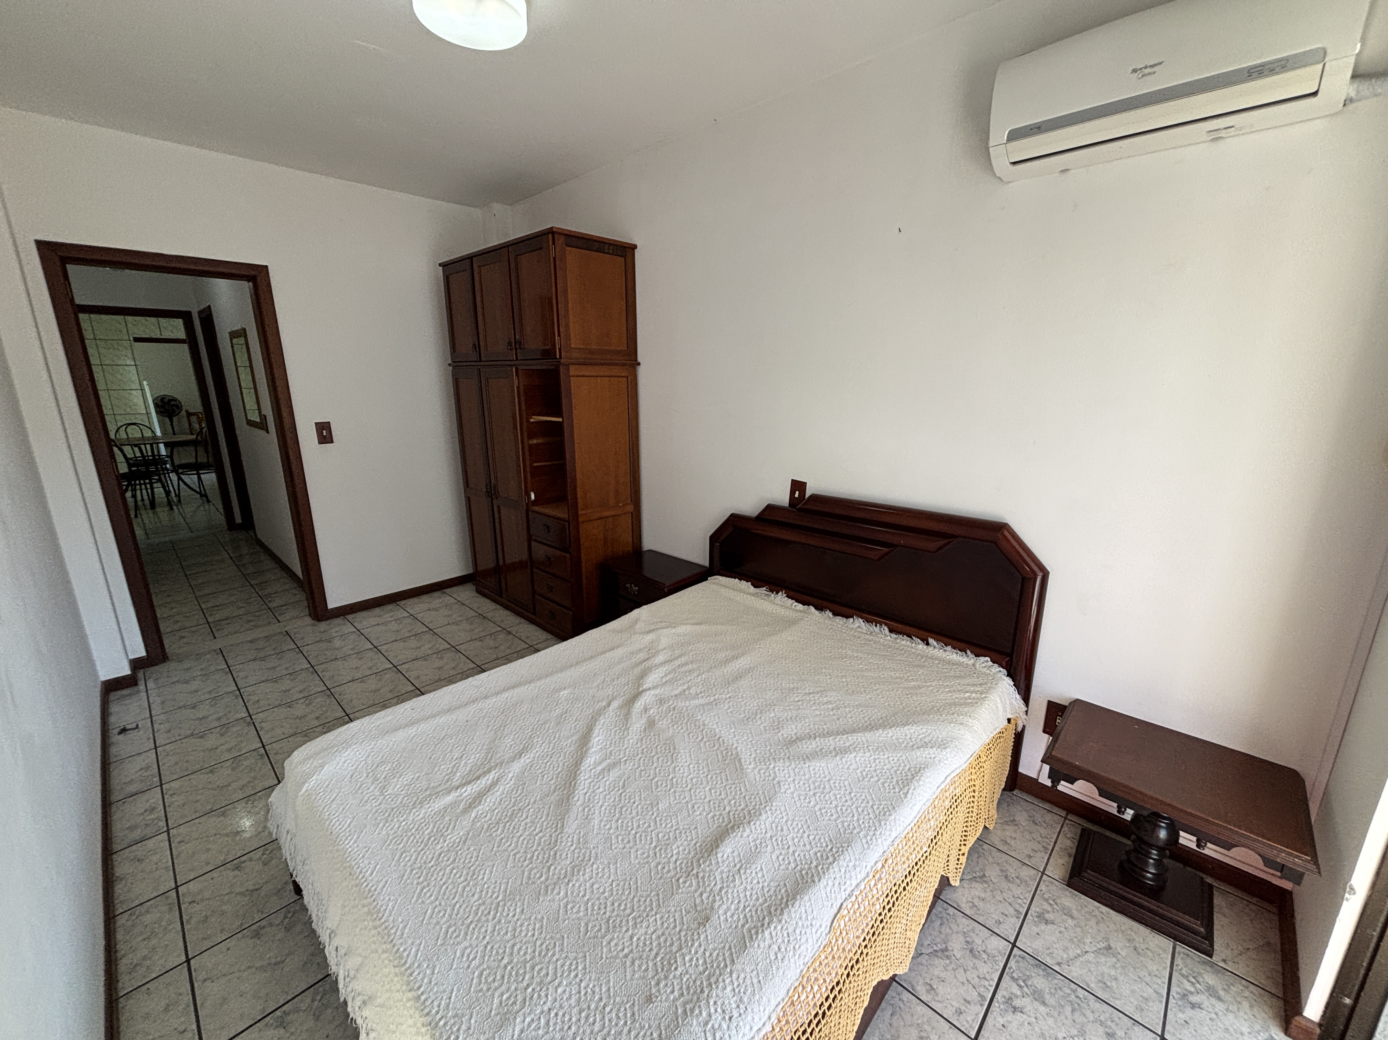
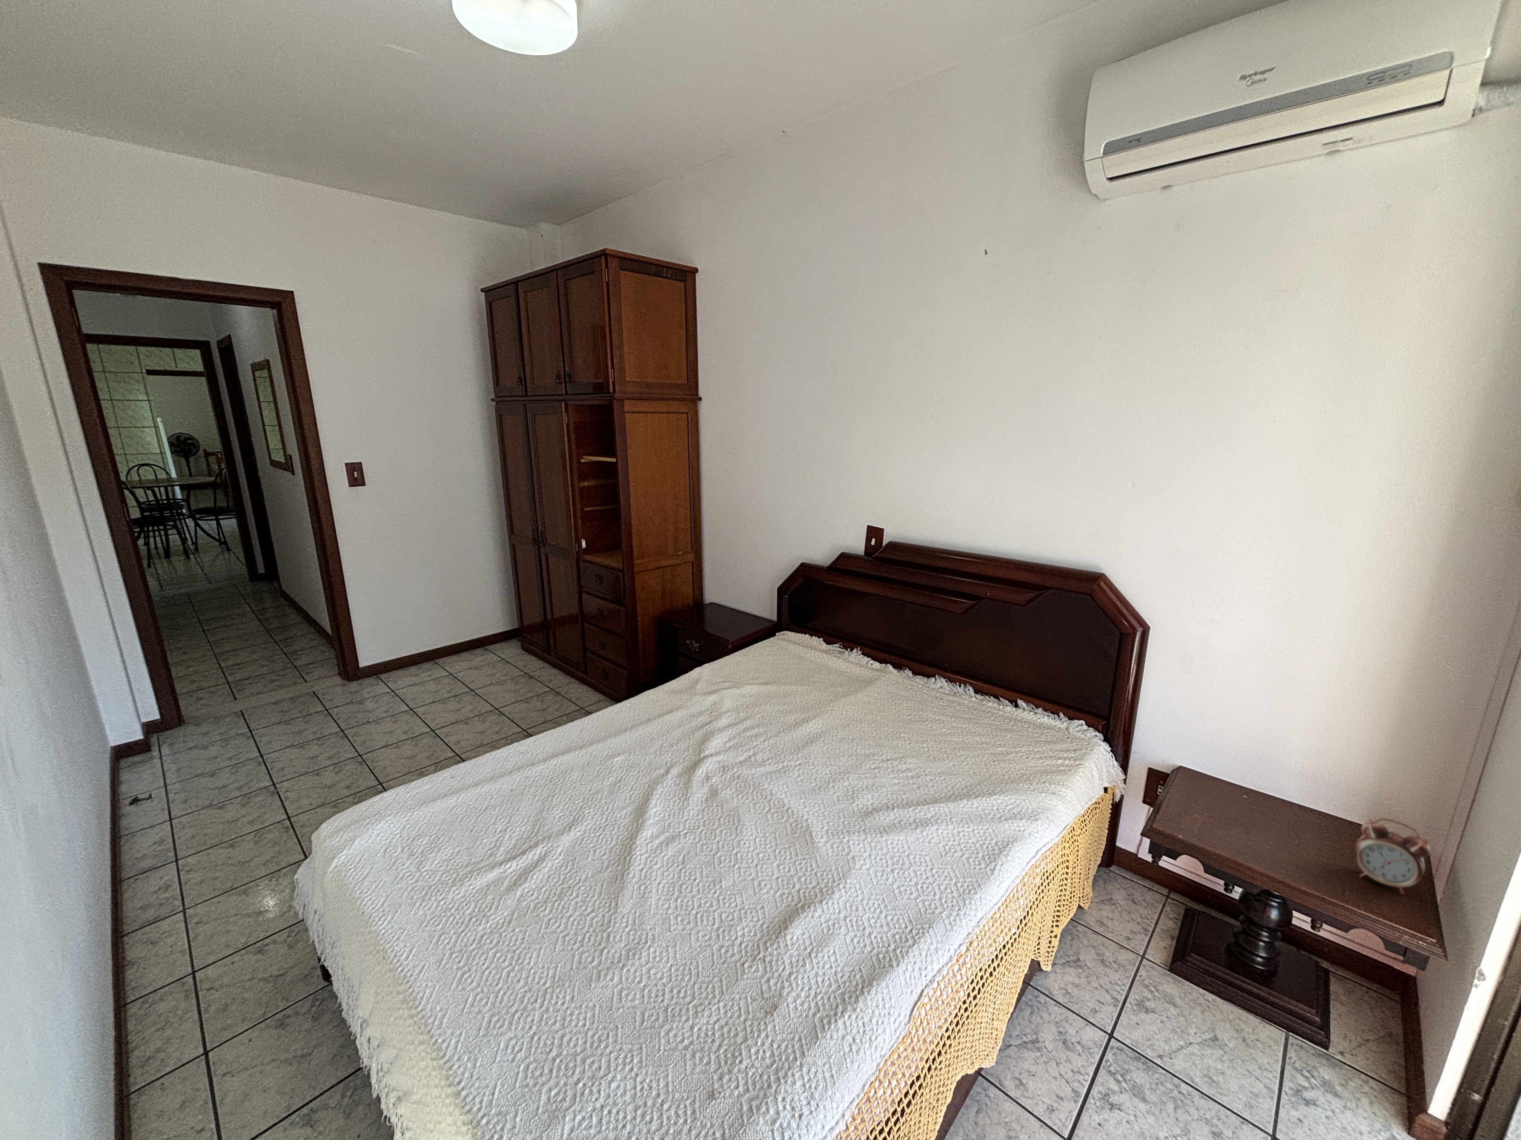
+ alarm clock (1390, 853)
